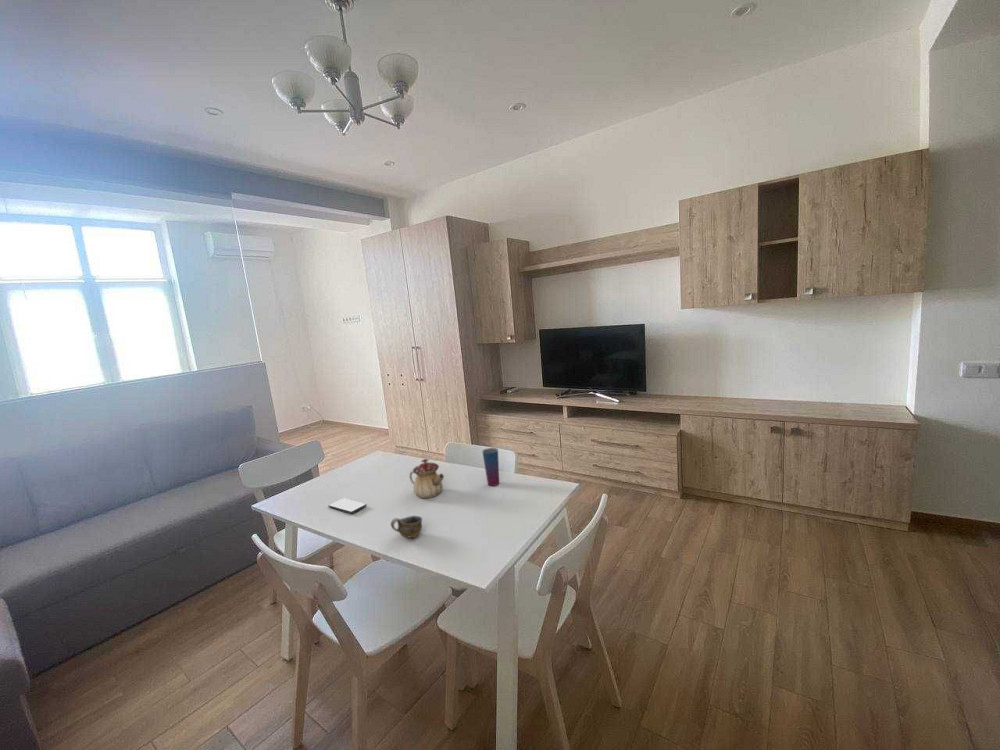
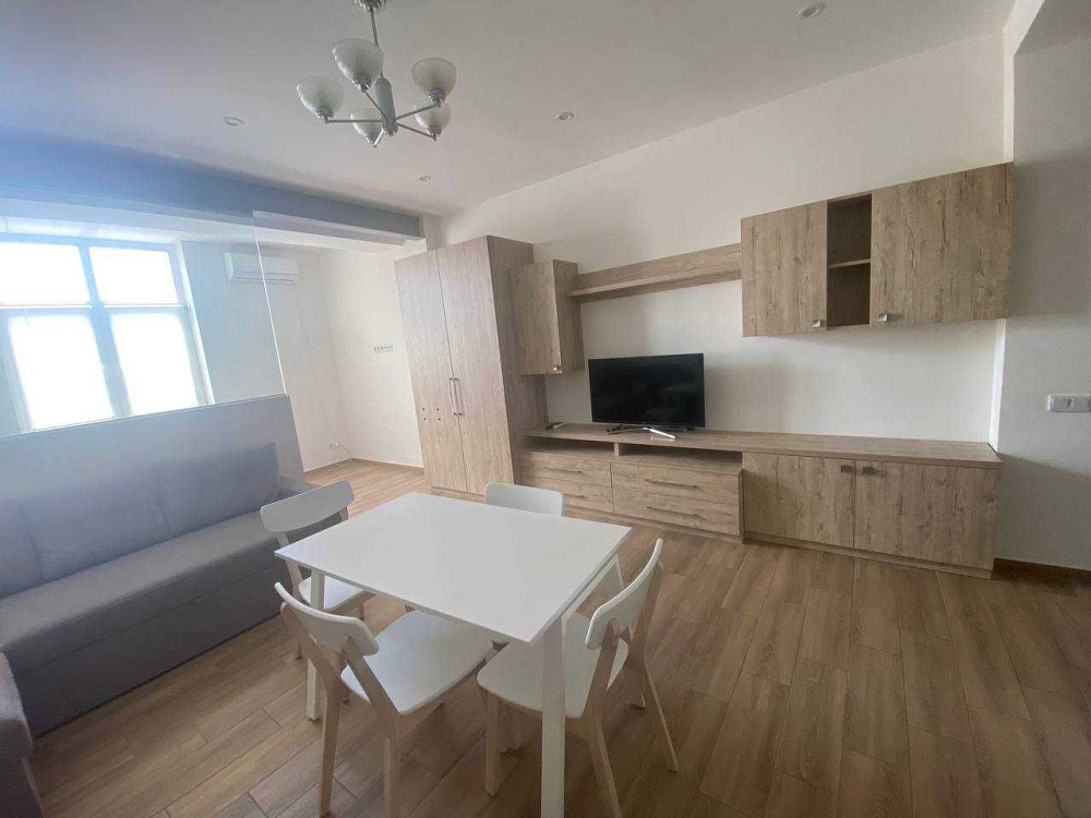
- cup (407, 524)
- smartphone (347, 505)
- teapot (425, 475)
- cup (491, 467)
